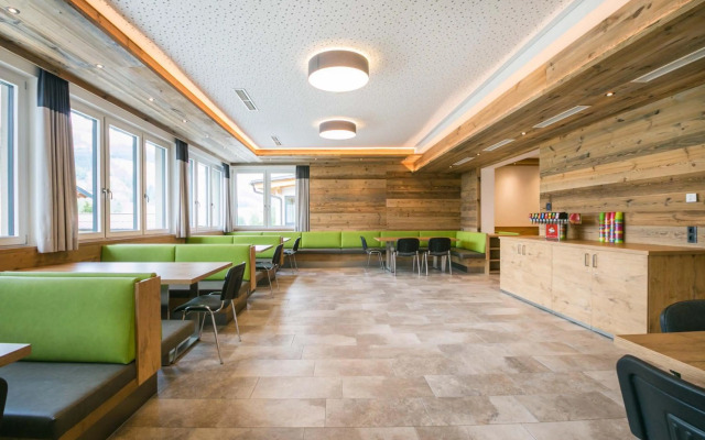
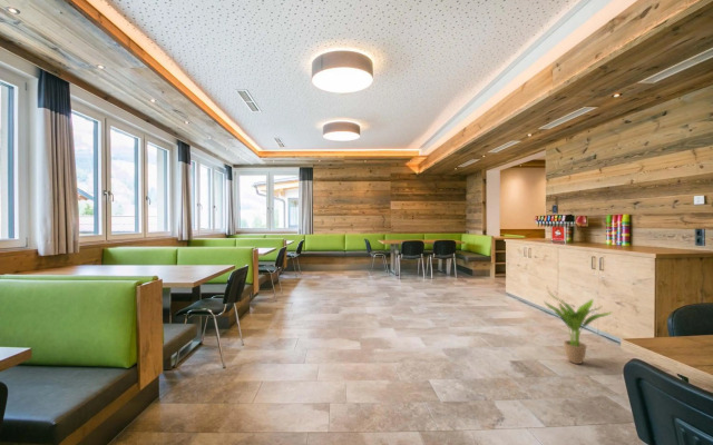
+ potted plant (577, 328)
